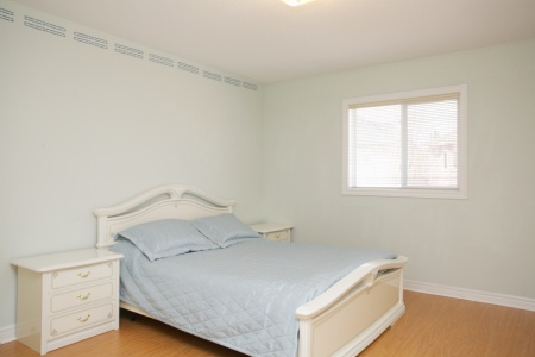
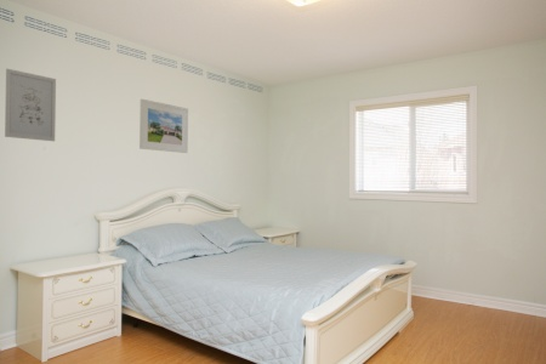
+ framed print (165, 127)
+ wall art (32, 106)
